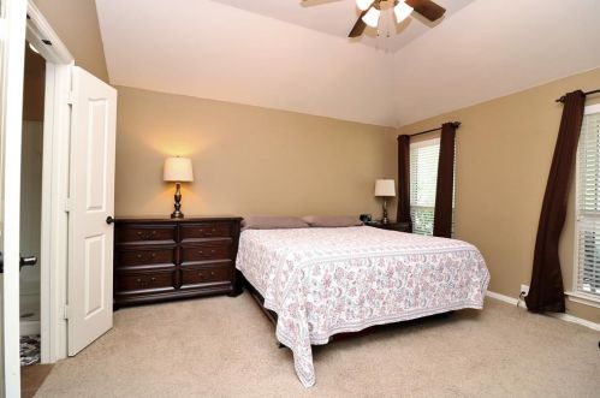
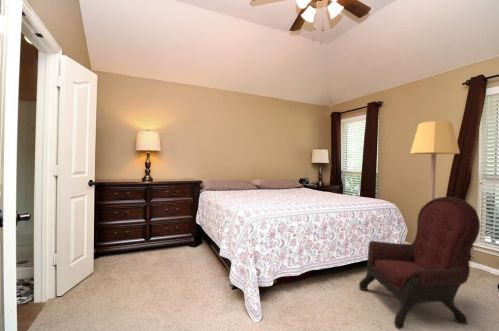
+ armchair (416, 251)
+ lamp (432, 193)
